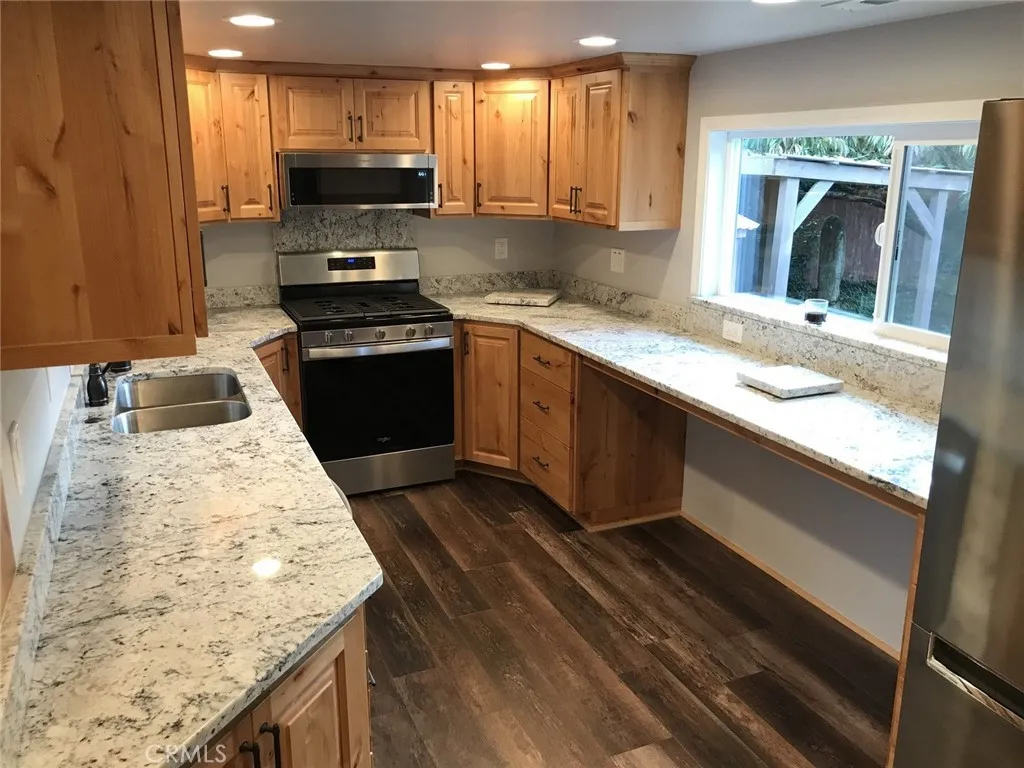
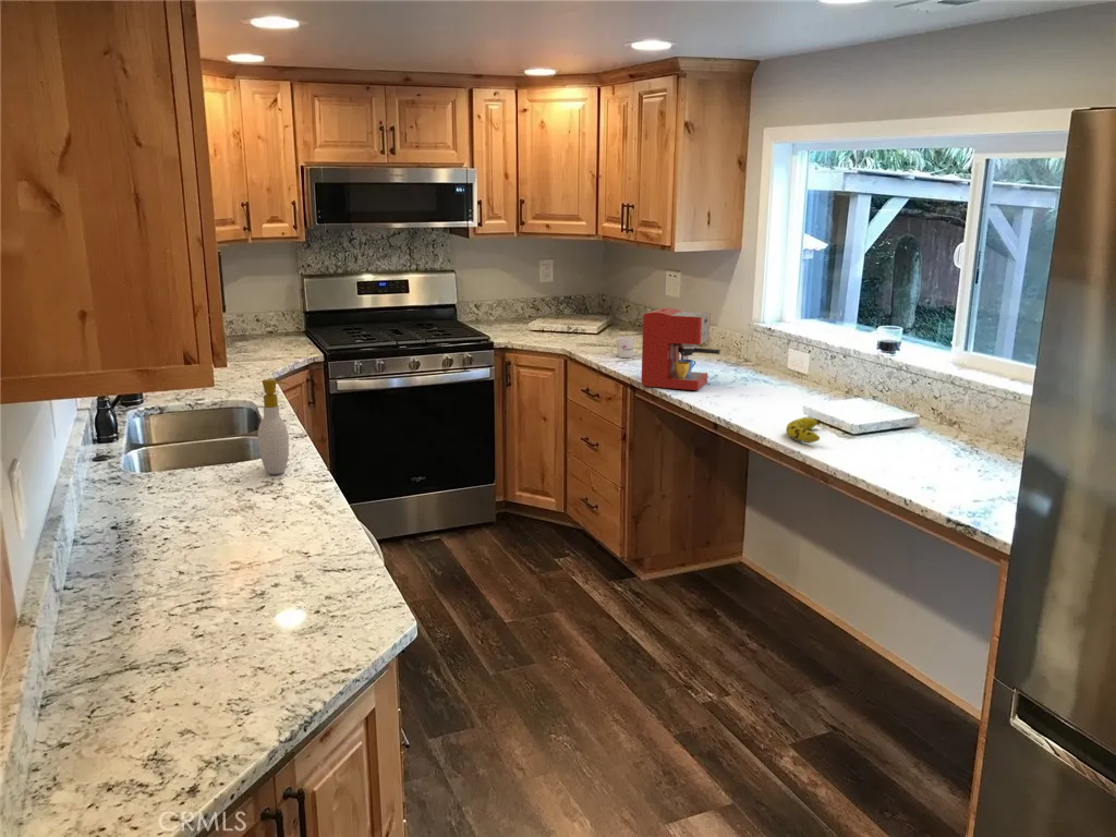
+ coffee maker (675, 348)
+ fruit (812, 427)
+ mug (621, 347)
+ soap bottle (274, 425)
